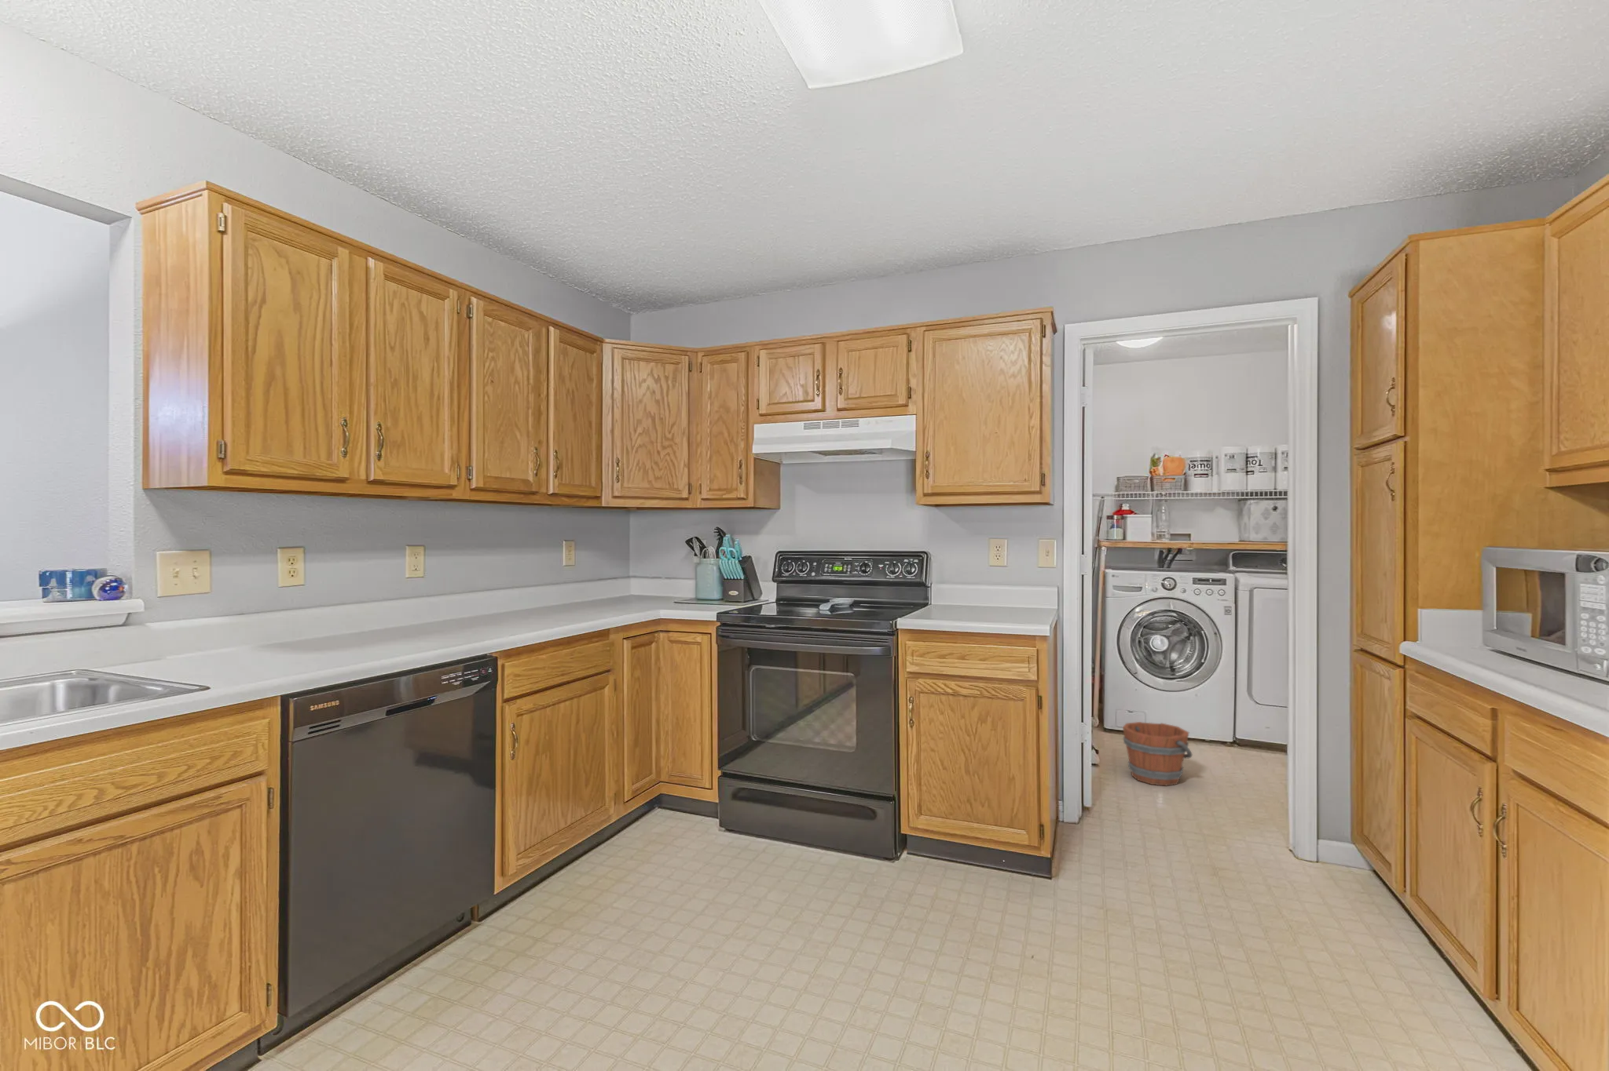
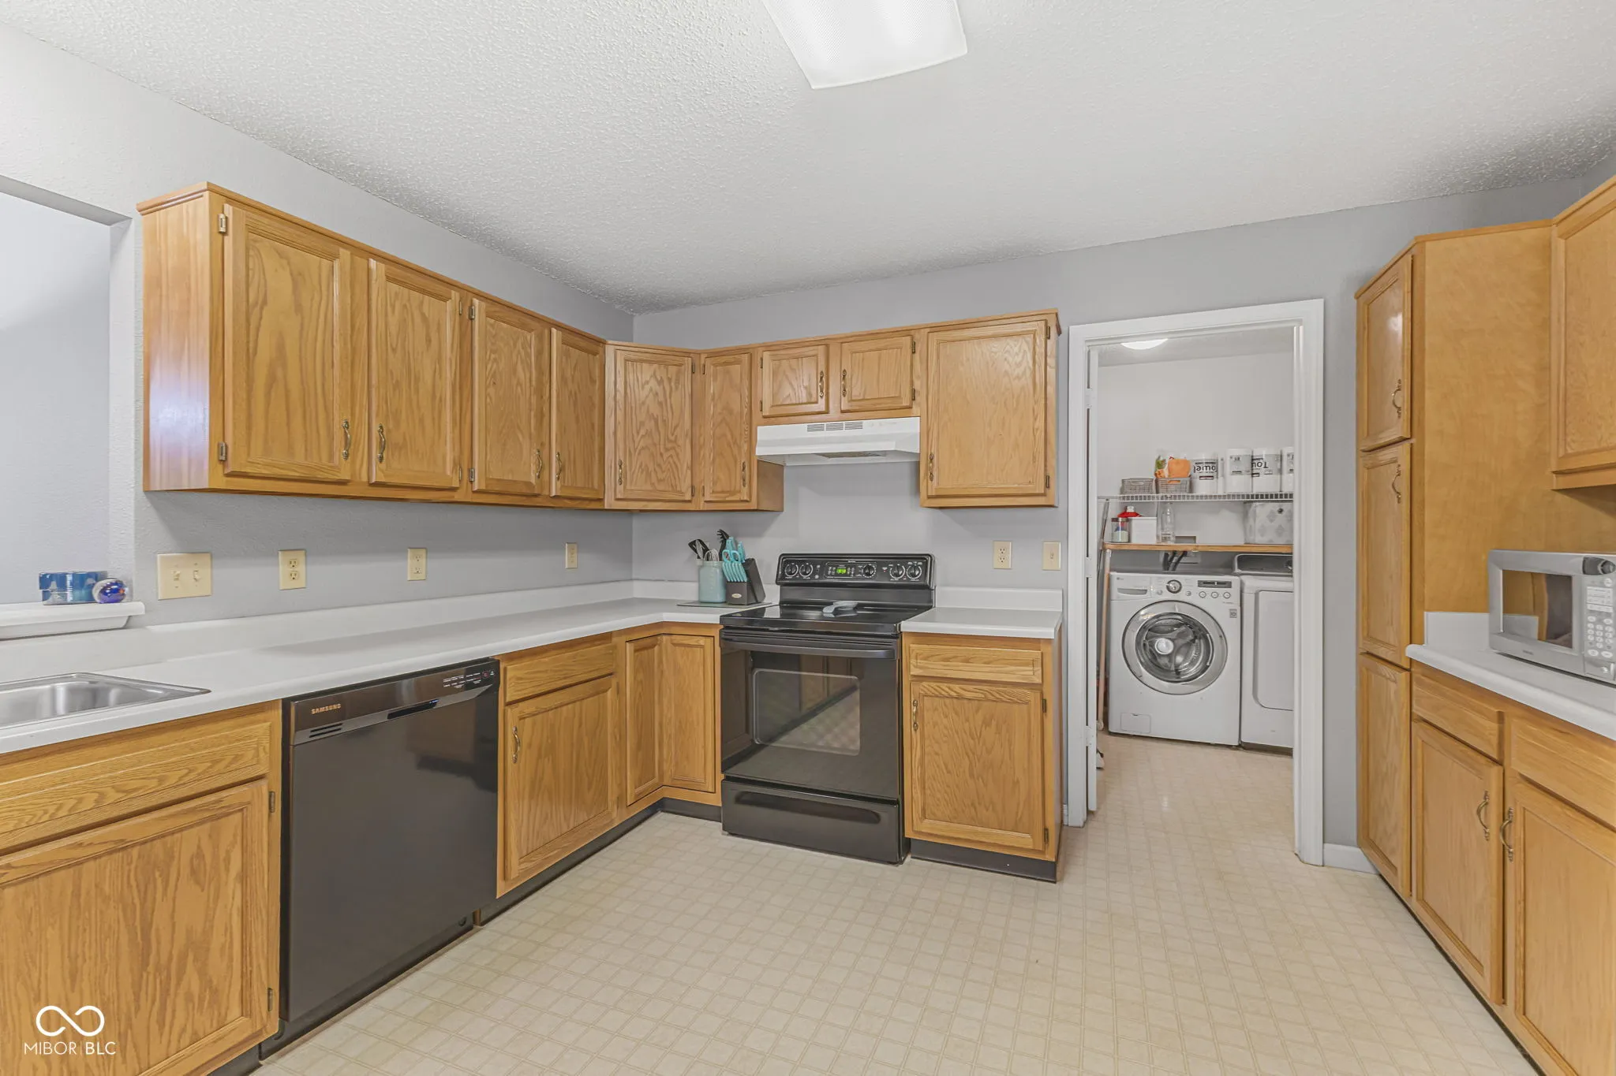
- bucket (1154, 753)
